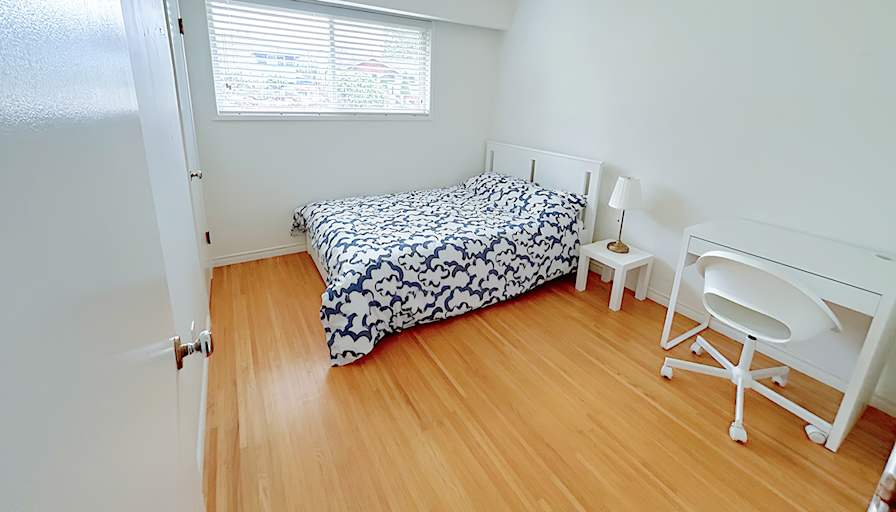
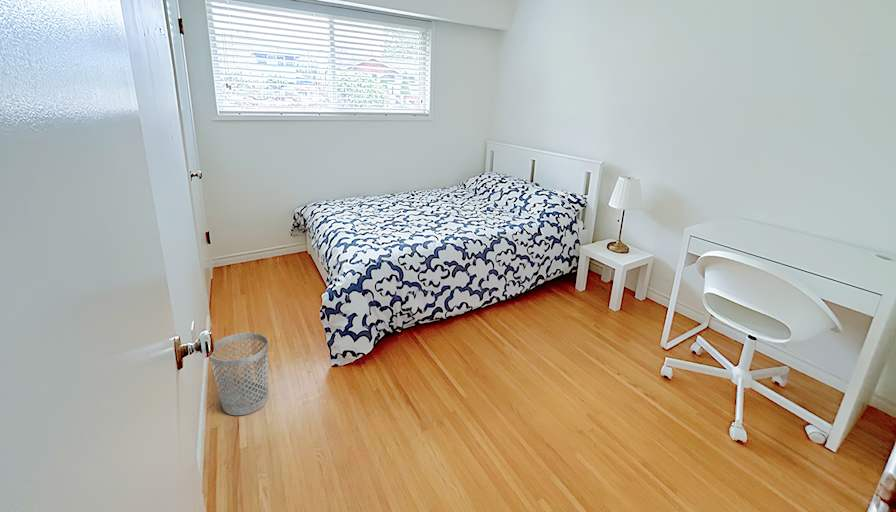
+ wastebasket (242, 374)
